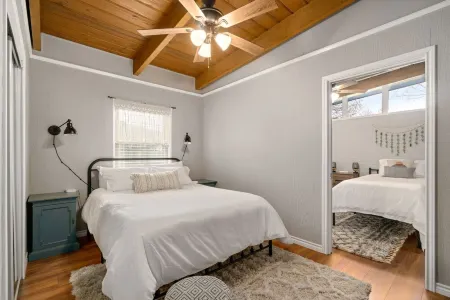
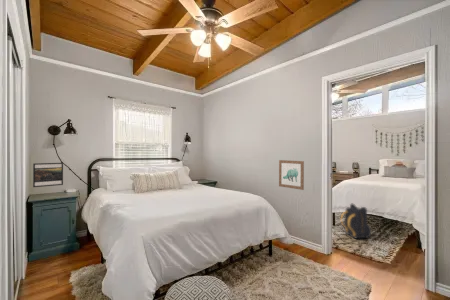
+ wall art (290, 174)
+ backpack (354, 220)
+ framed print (48, 174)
